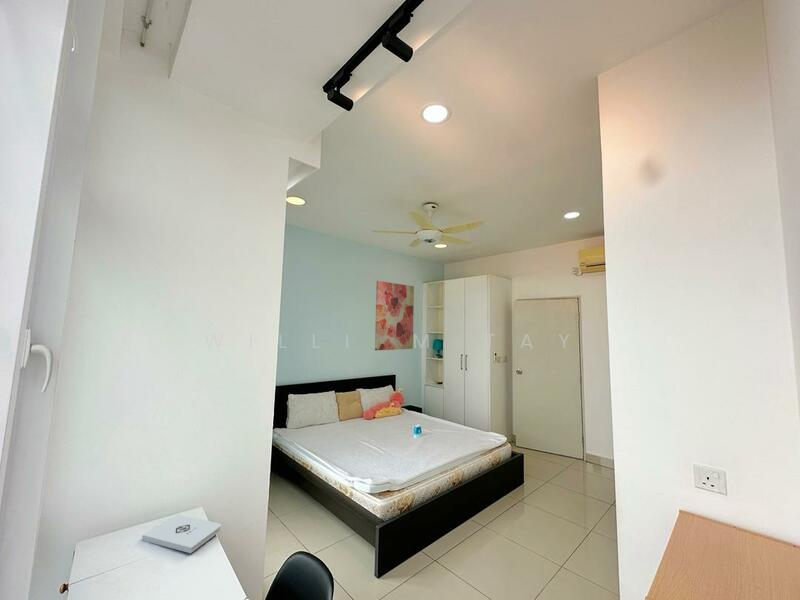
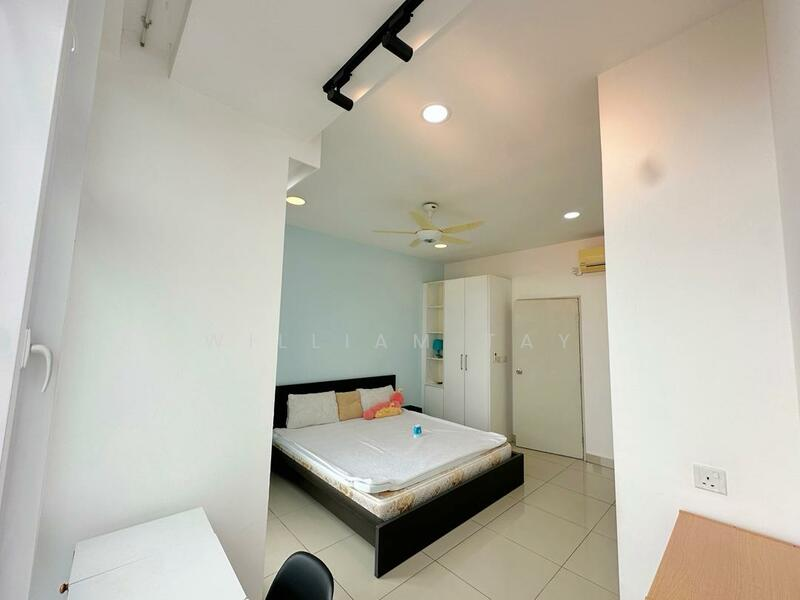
- notepad (183, 532)
- wall art (395, 316)
